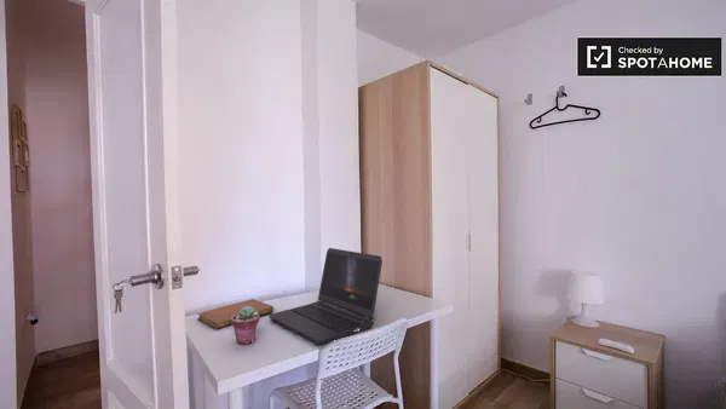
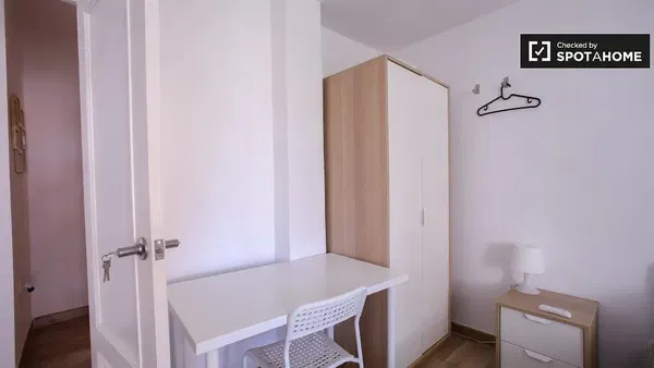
- notebook (236, 312)
- potted succulent (246, 323)
- laptop computer (323, 289)
